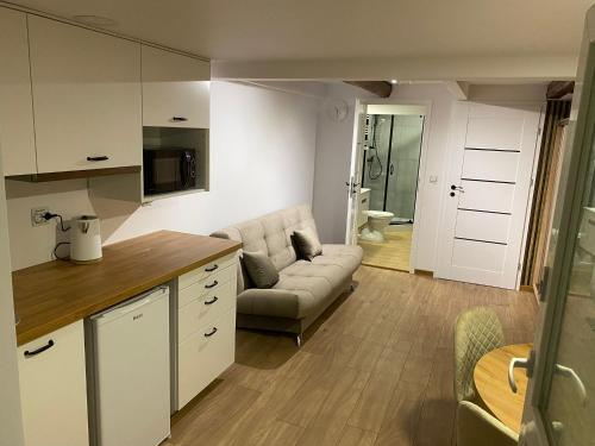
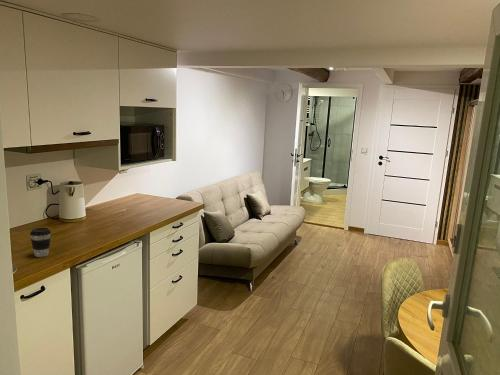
+ coffee cup (40, 242)
